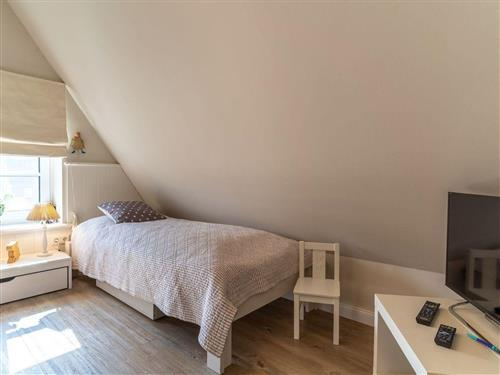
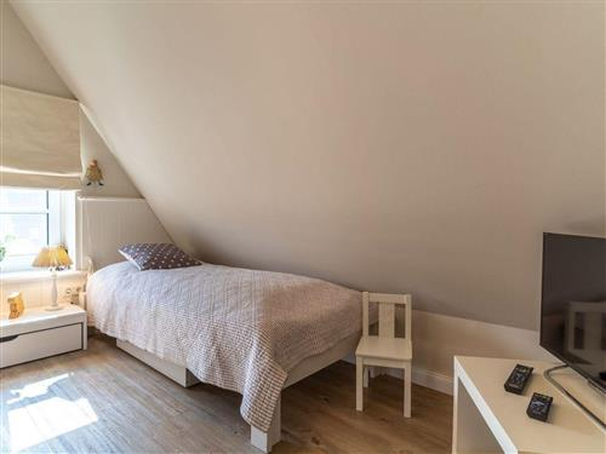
- pen (481, 340)
